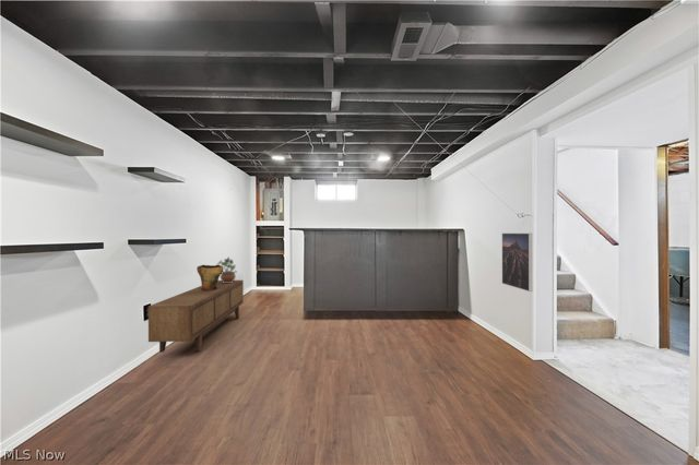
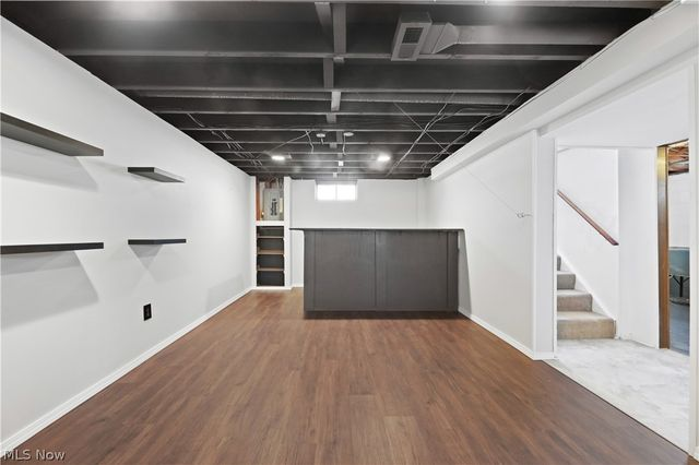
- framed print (516, 260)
- decorative urn (210, 274)
- sideboard (205, 311)
- potted plant (227, 269)
